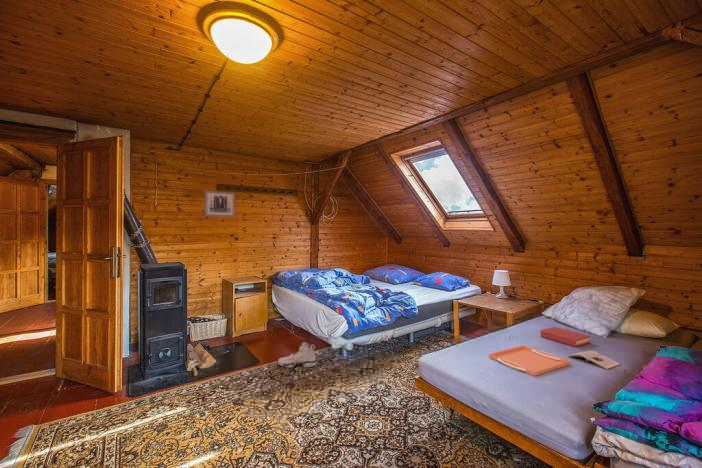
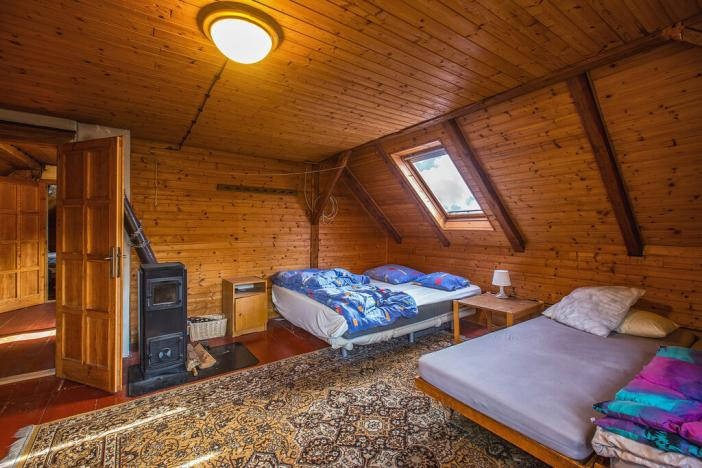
- serving tray (528, 359)
- magazine (593, 357)
- wall art (220, 204)
- sneaker (297, 354)
- hardback book (564, 336)
